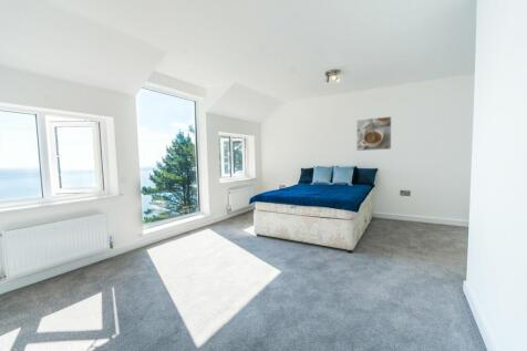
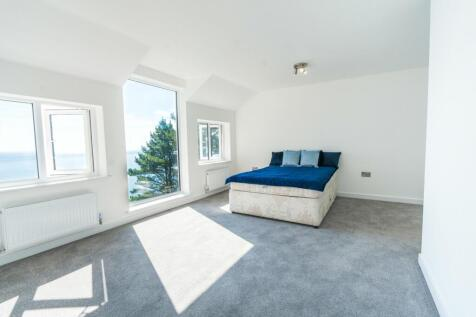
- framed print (373, 134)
